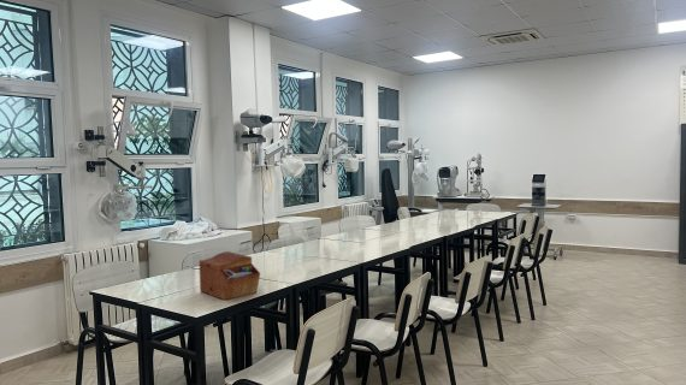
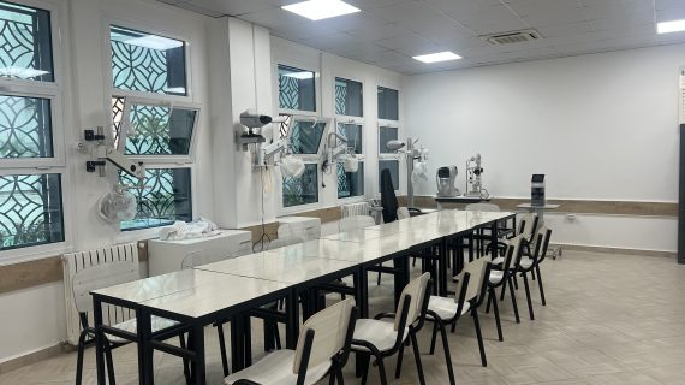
- sewing box (227, 274)
